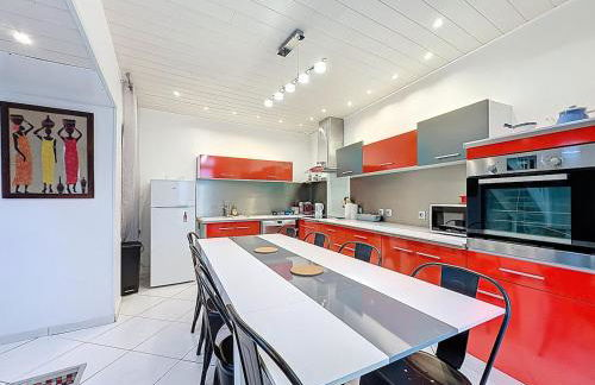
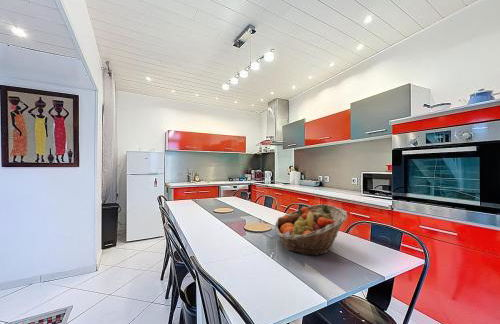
+ fruit basket (308, 225)
